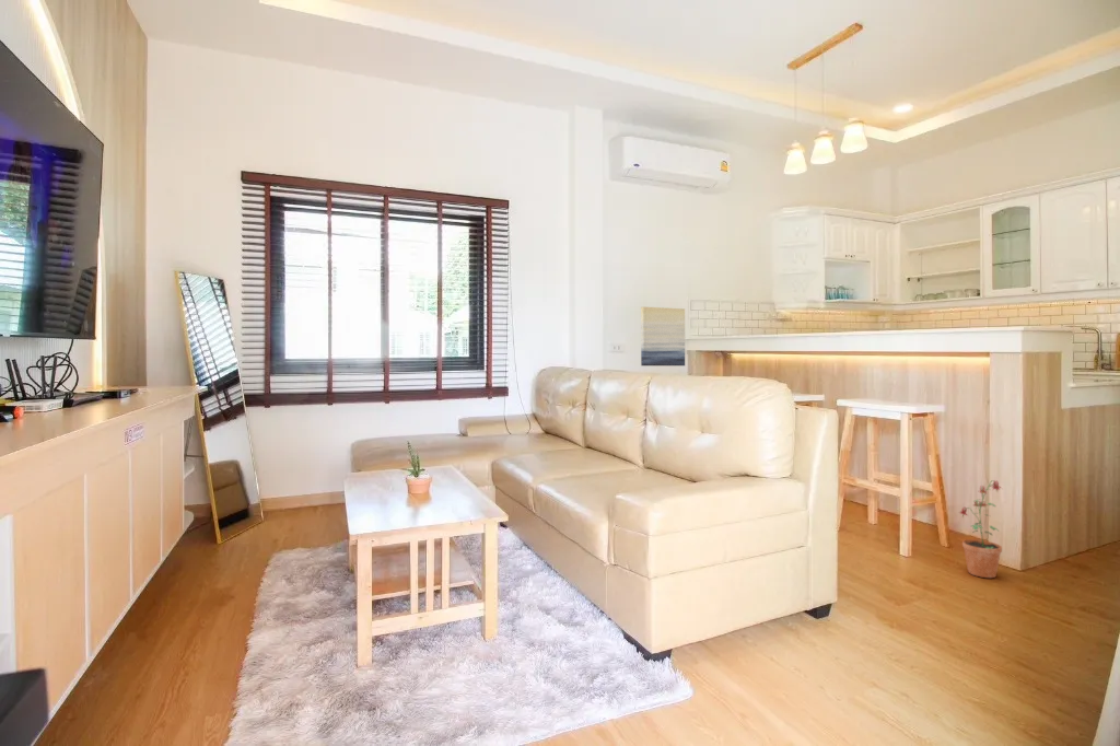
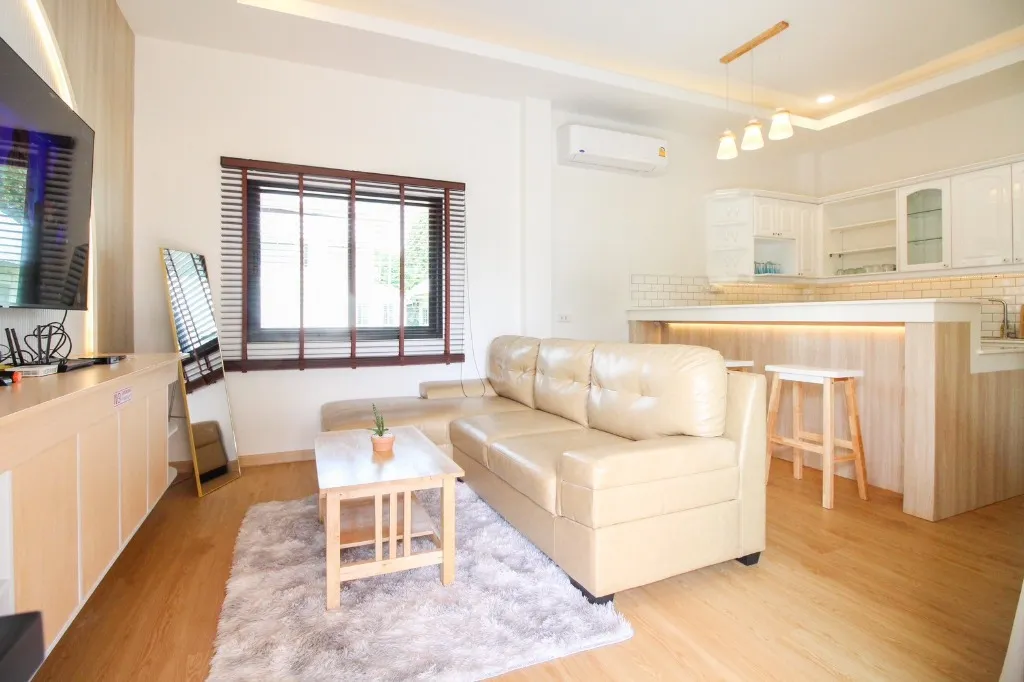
- wall art (663, 337)
- potted plant (979, 526)
